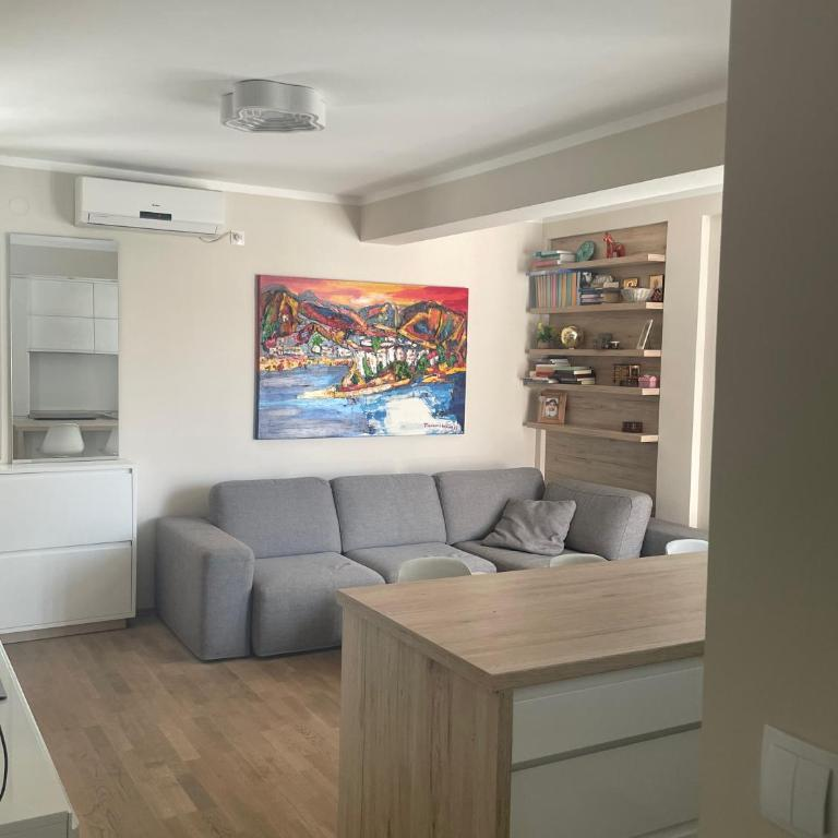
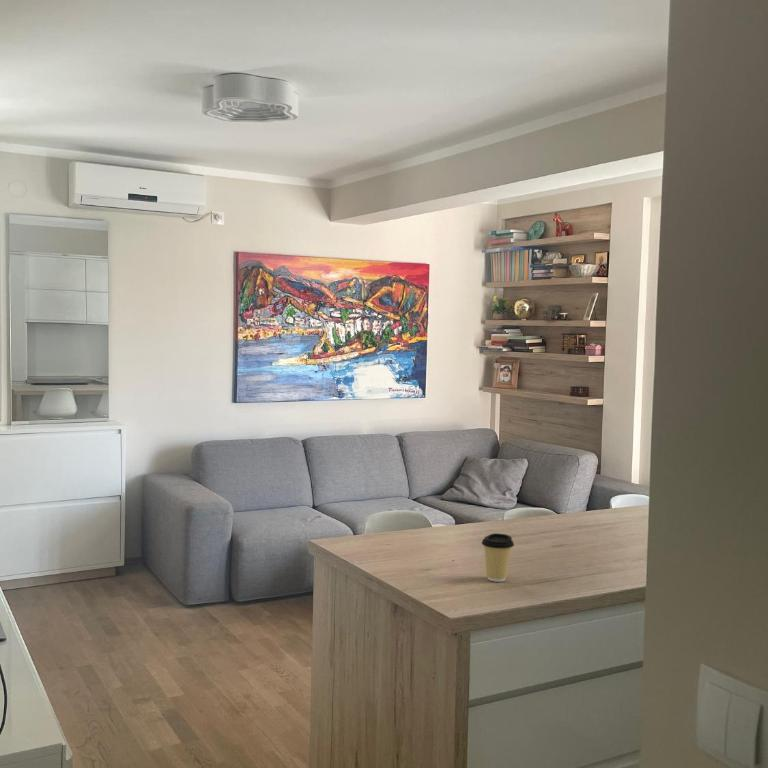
+ coffee cup (497, 557)
